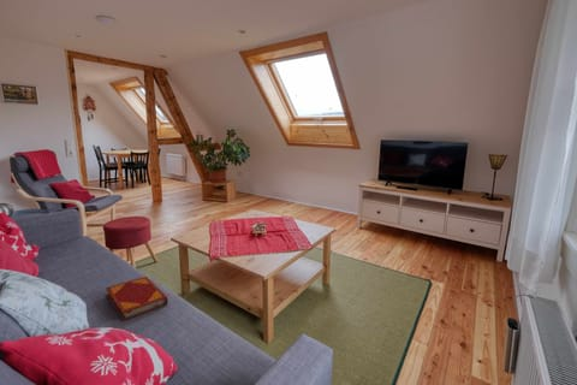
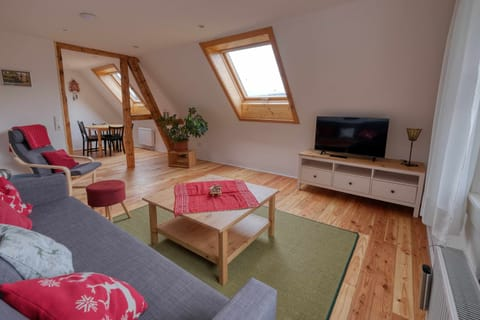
- hardback book (136, 295)
